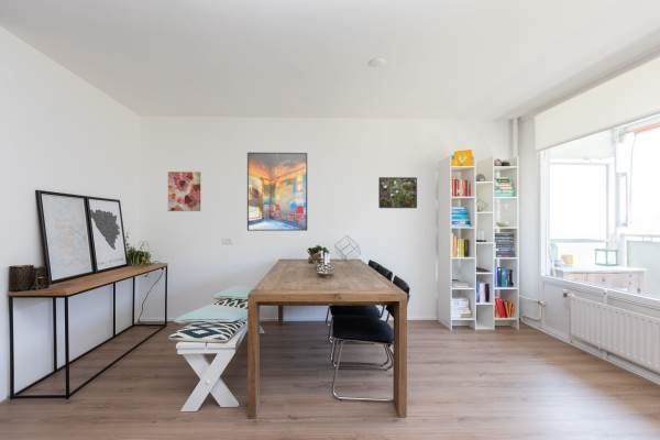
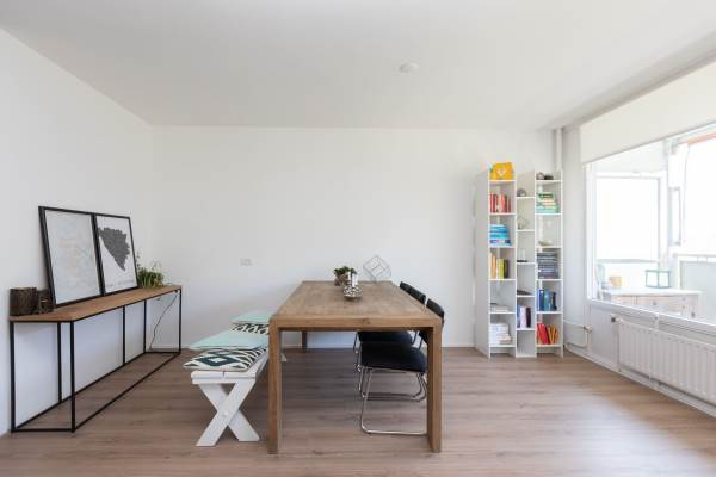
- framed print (397, 193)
- wall art (184, 191)
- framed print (277, 191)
